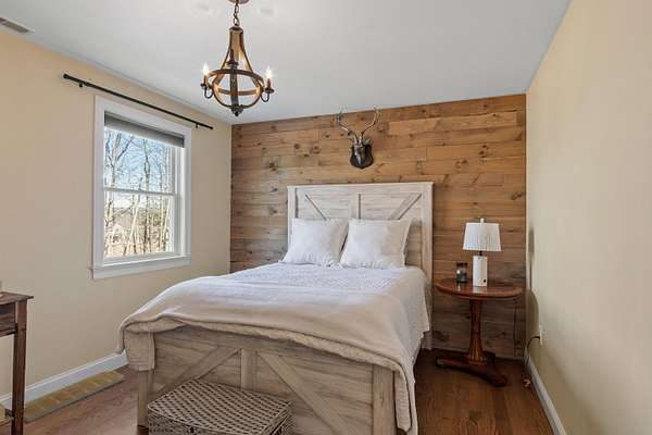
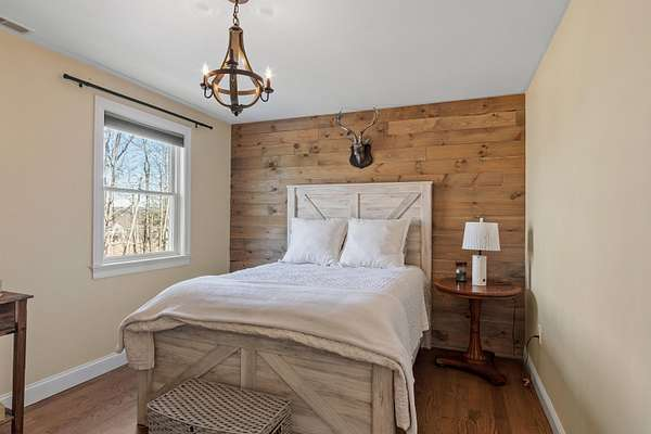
- woven basket (71, 391)
